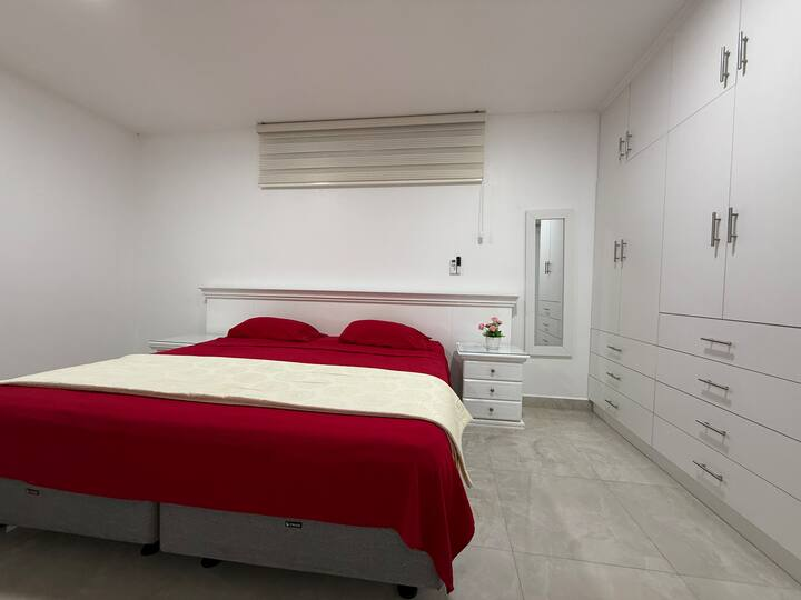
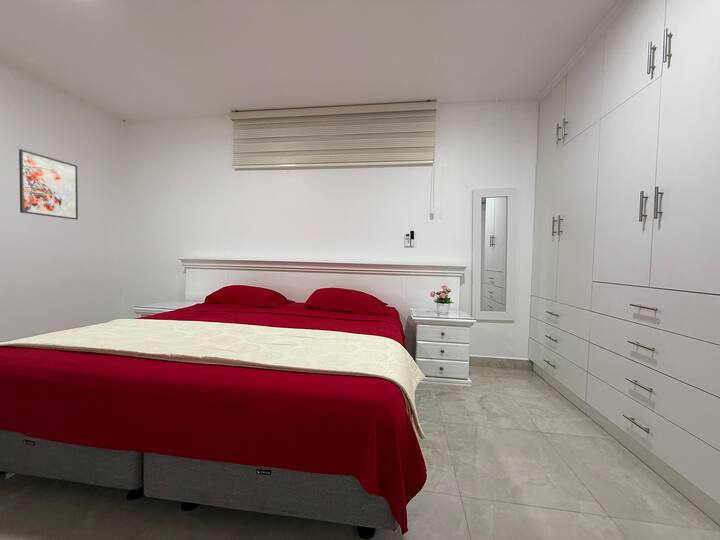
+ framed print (50, 187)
